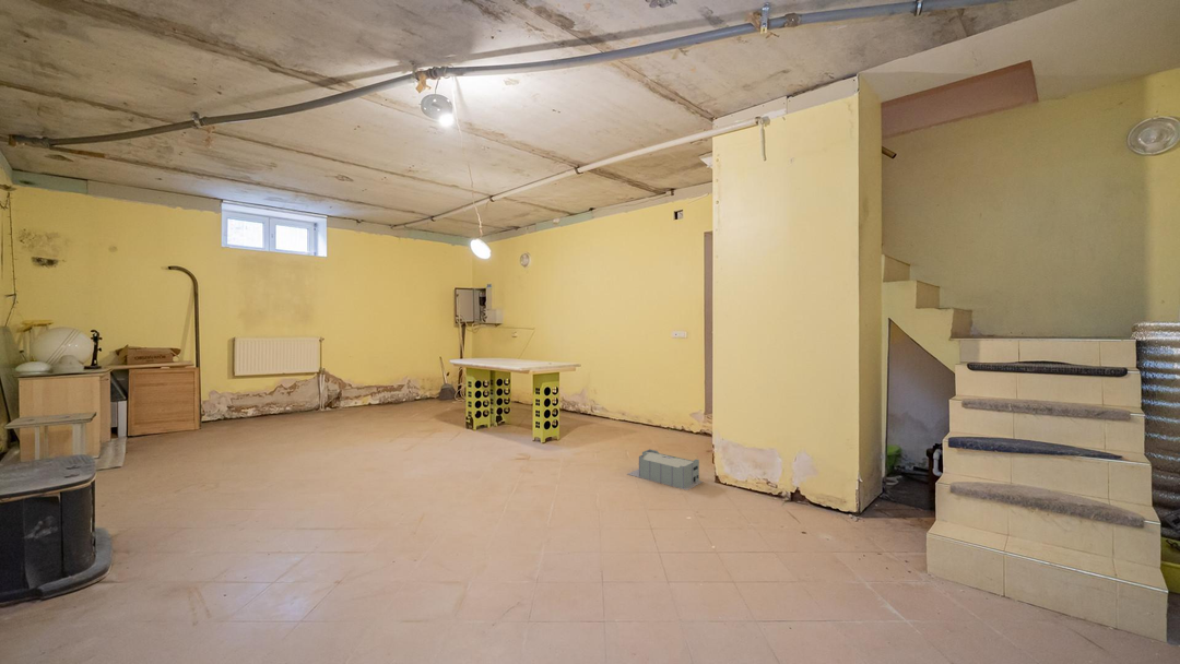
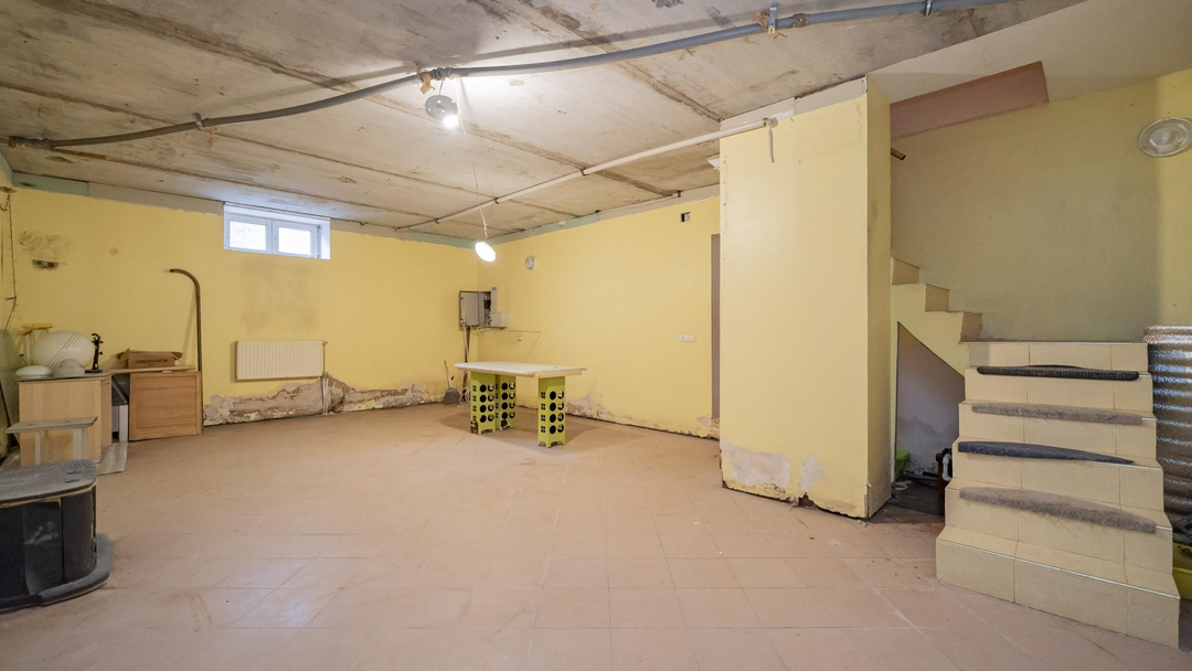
- storage bin (663, 467)
